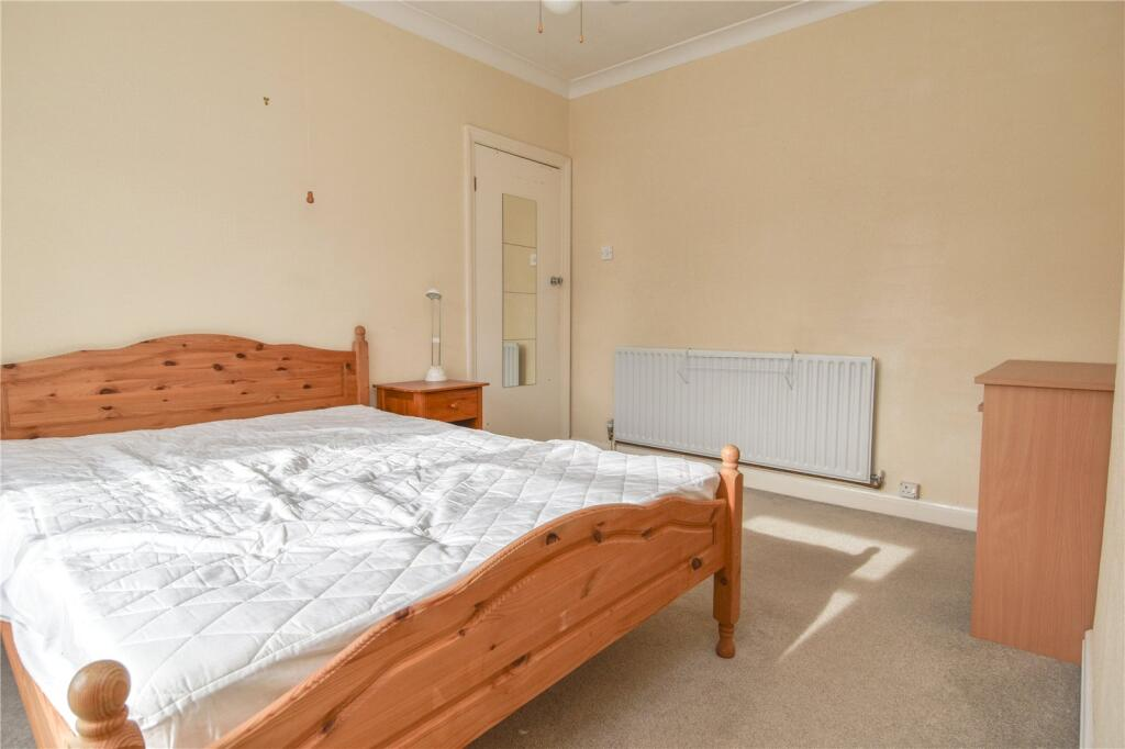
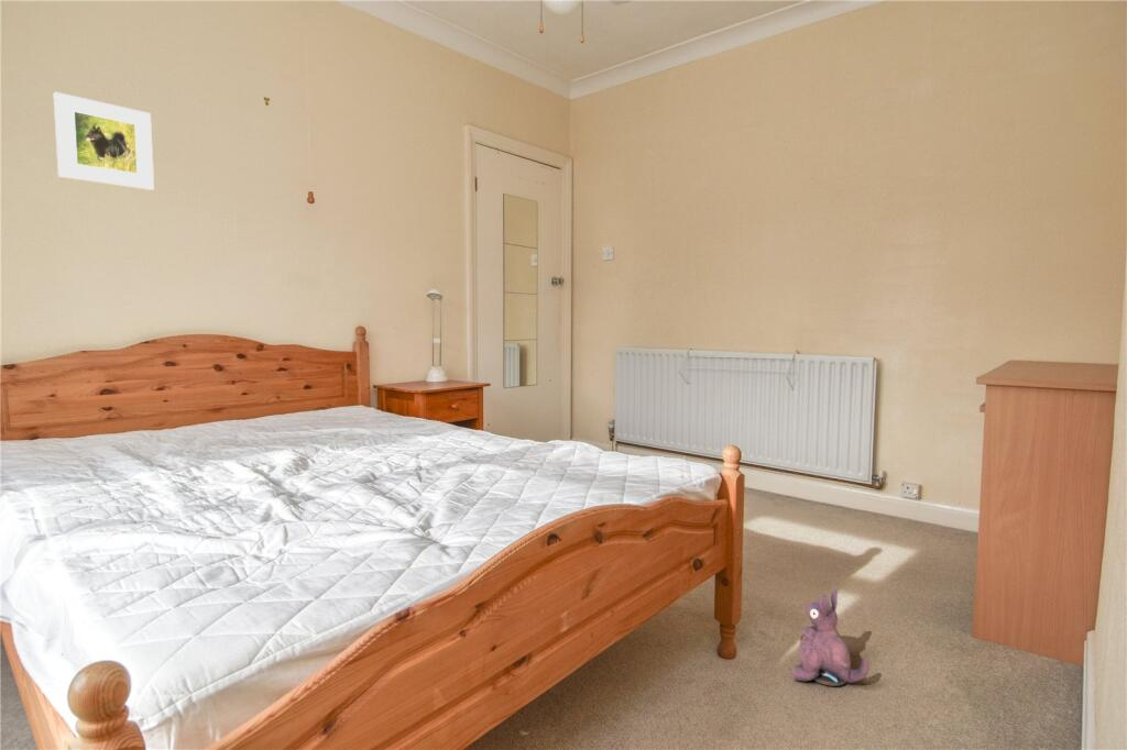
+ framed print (106, 143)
+ plush toy (834, 637)
